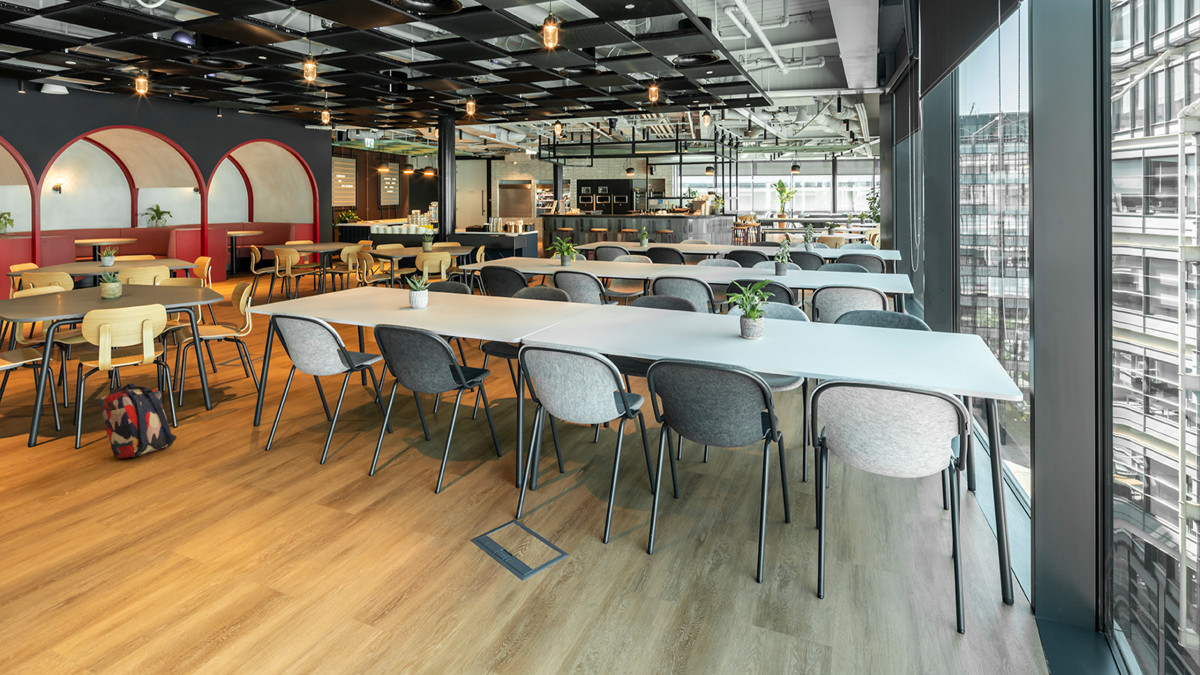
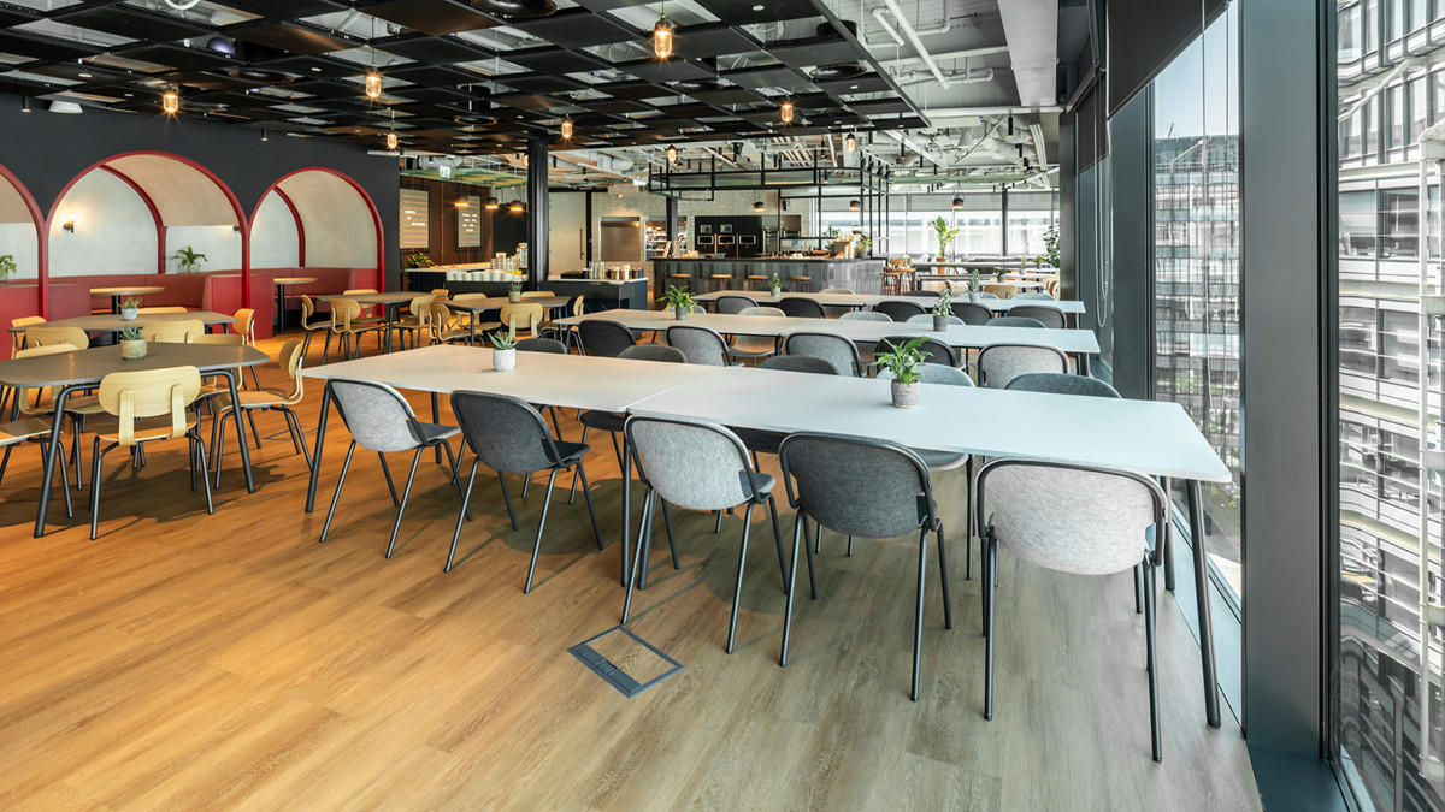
- backpack (139, 418)
